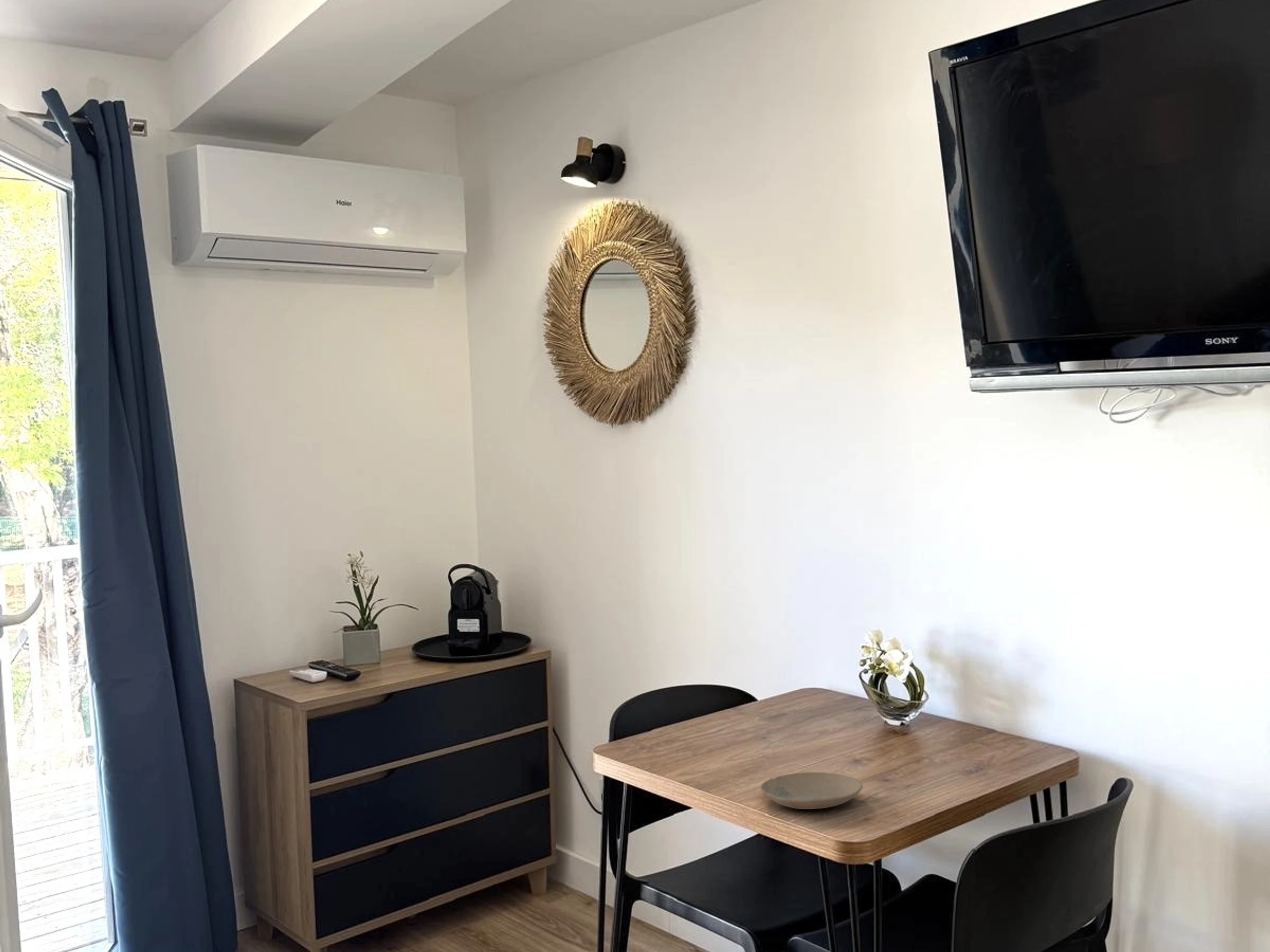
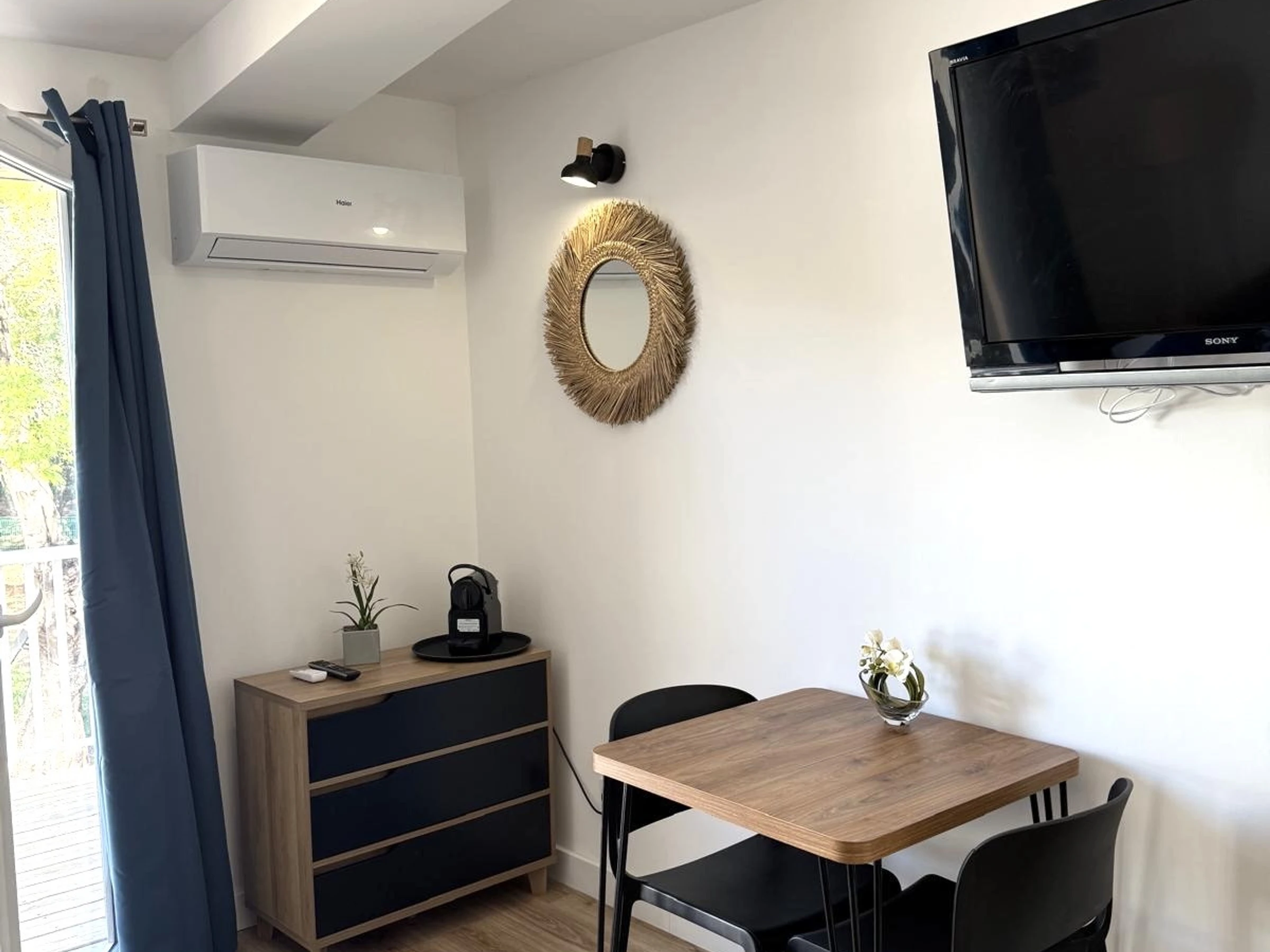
- plate (811, 793)
